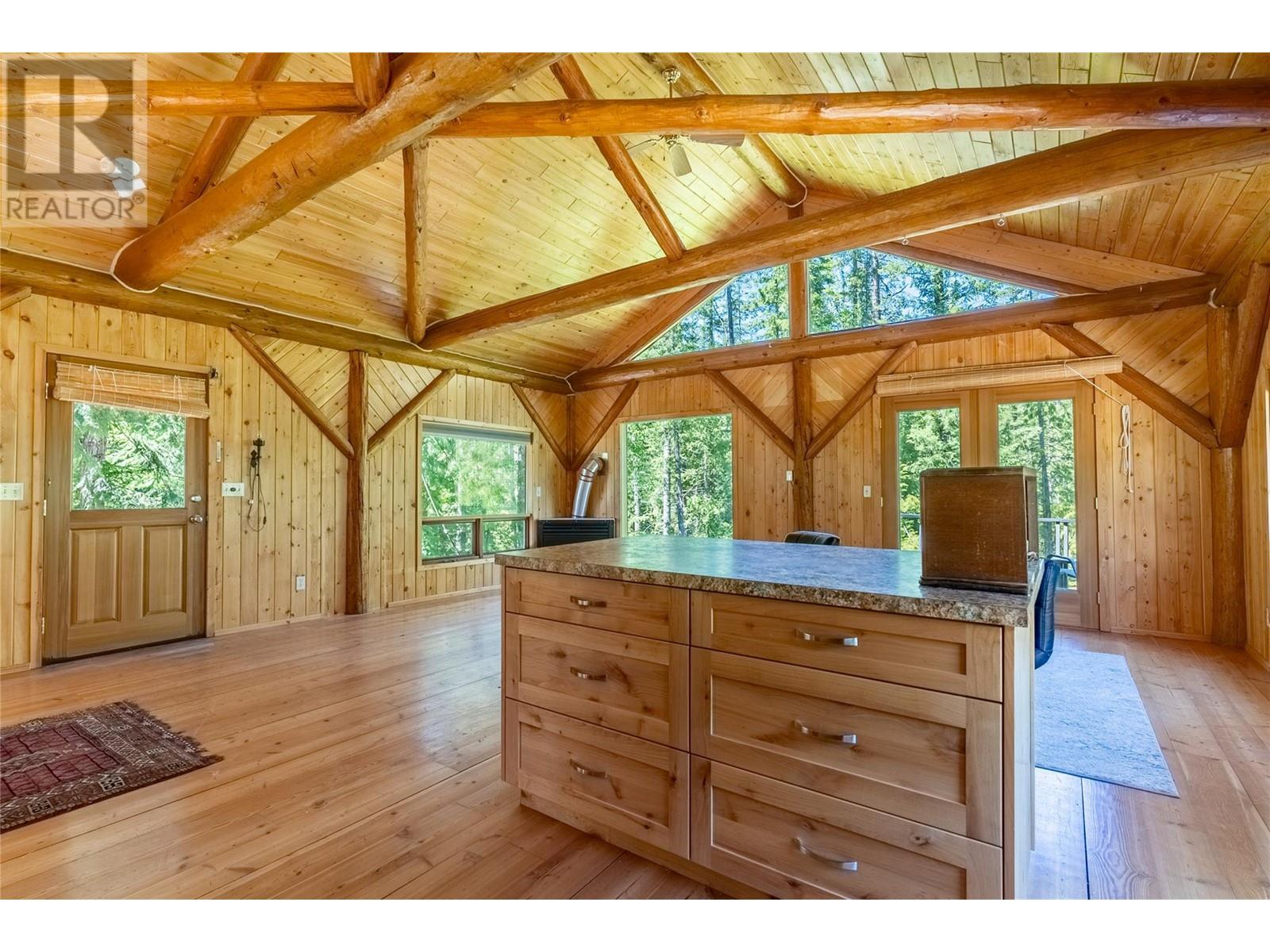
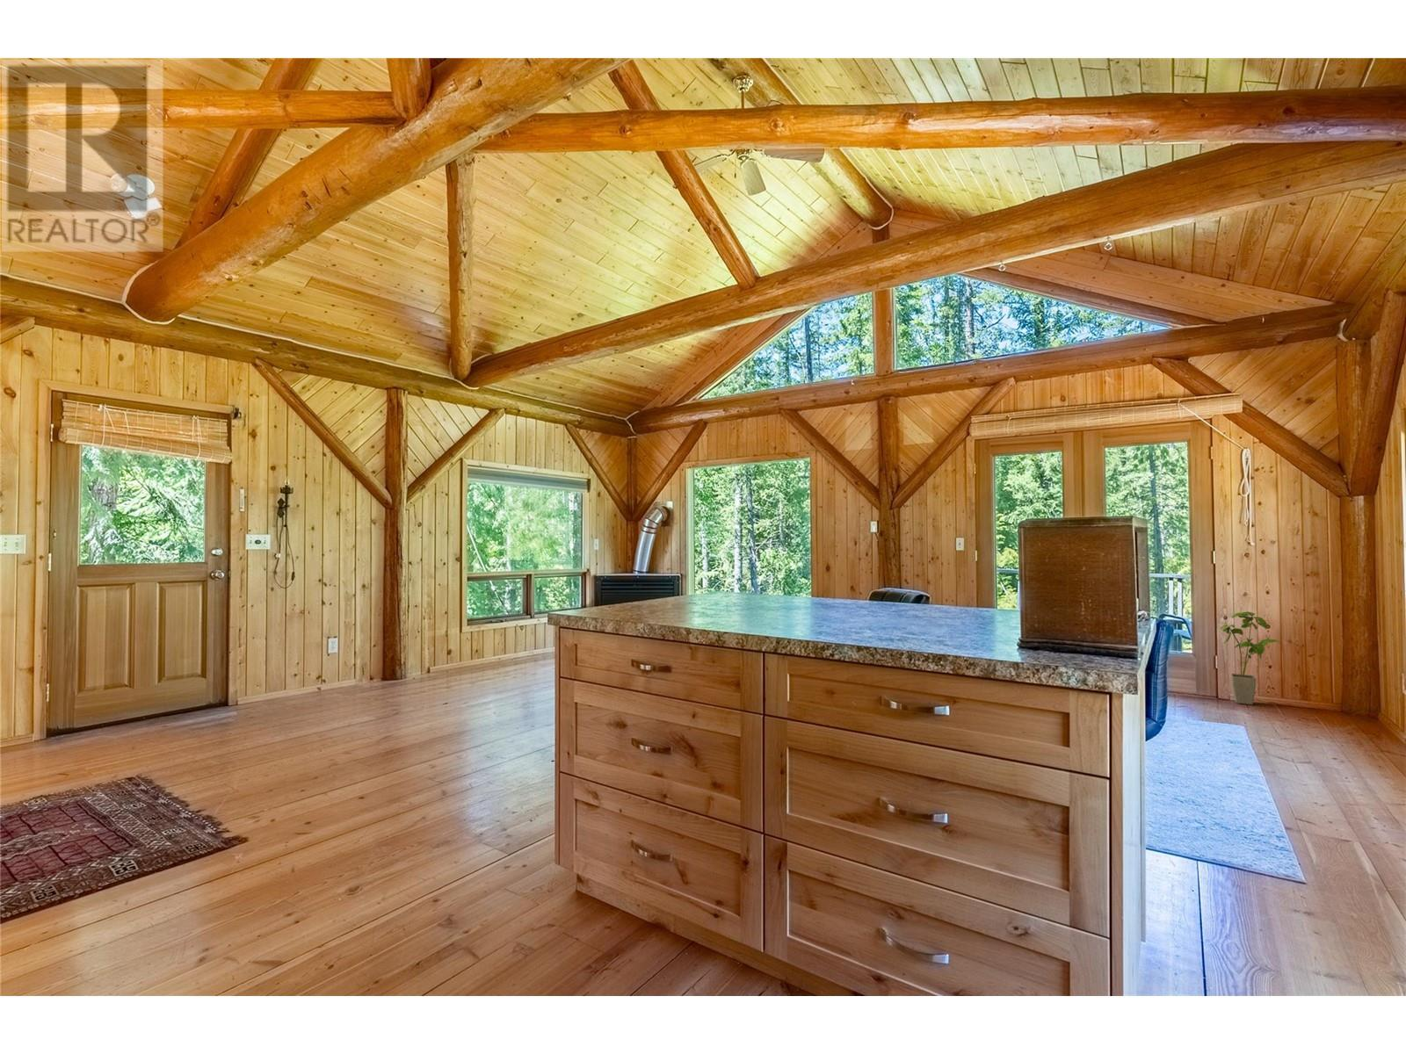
+ house plant (1251, 658)
